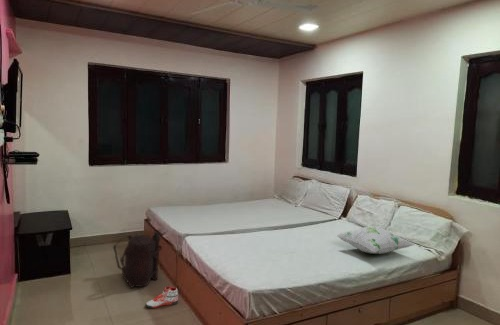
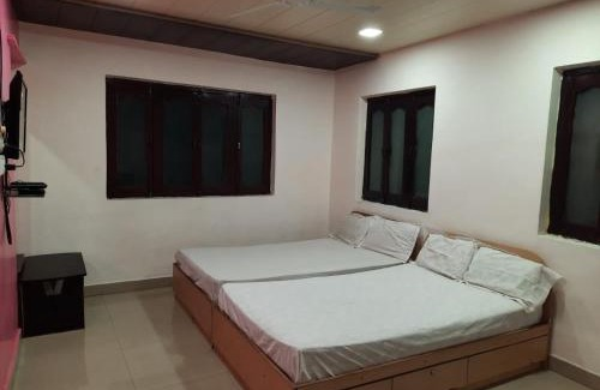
- decorative pillow (373, 239)
- backpack (139, 257)
- sneaker (162, 296)
